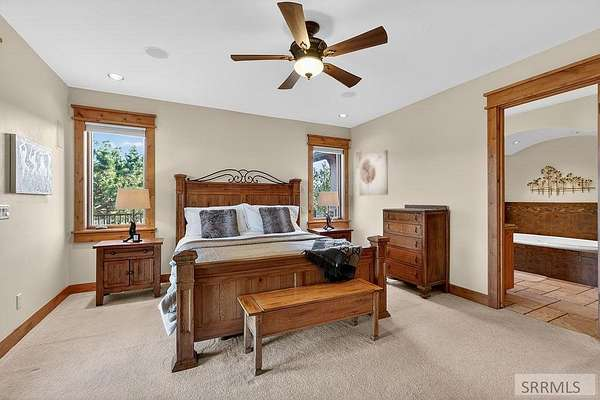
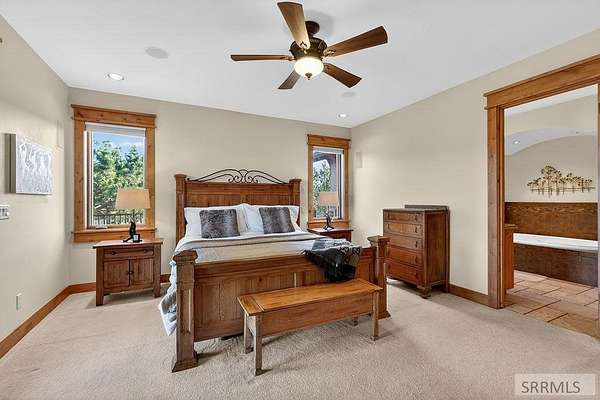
- wall art (372, 174)
